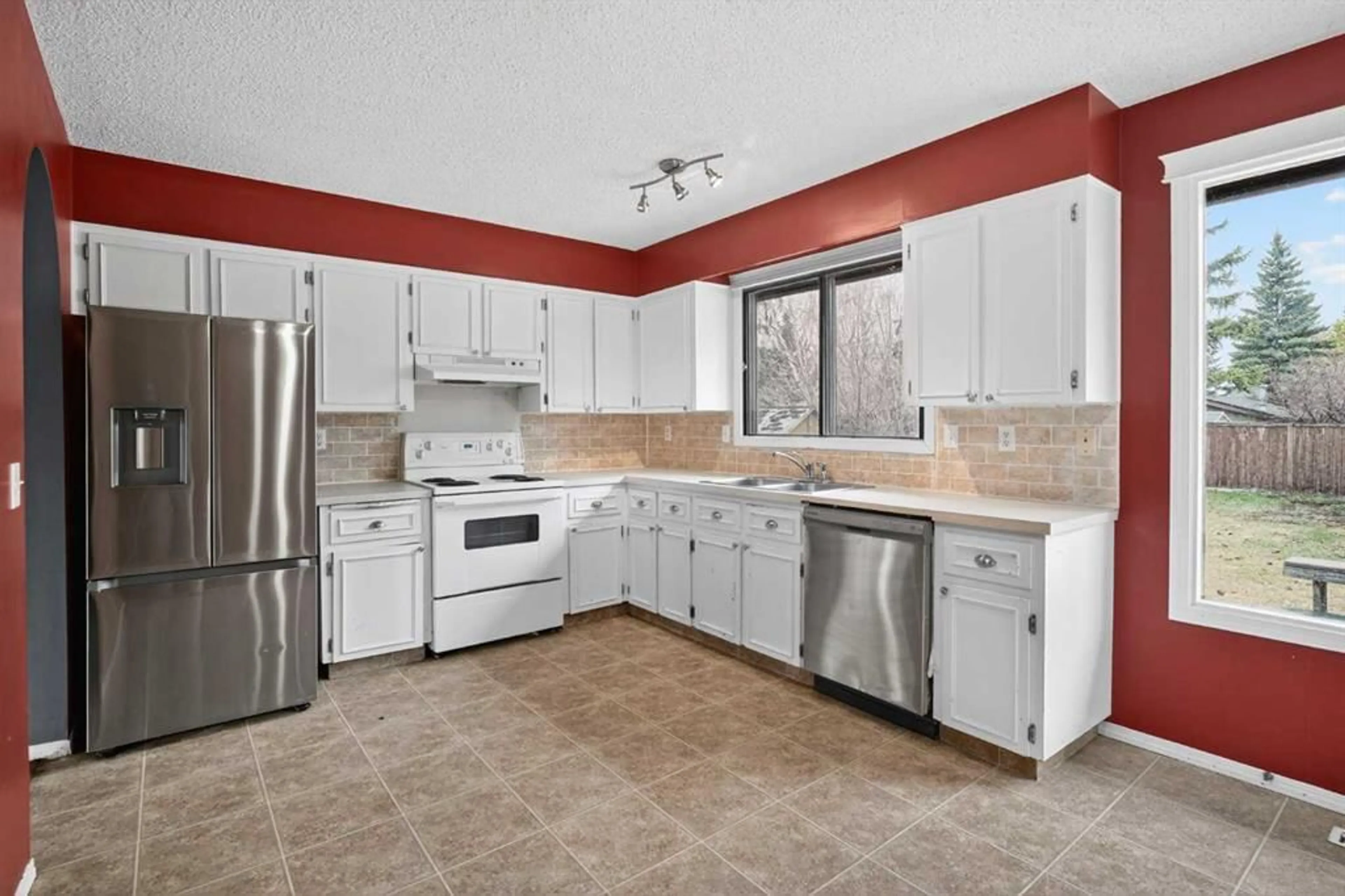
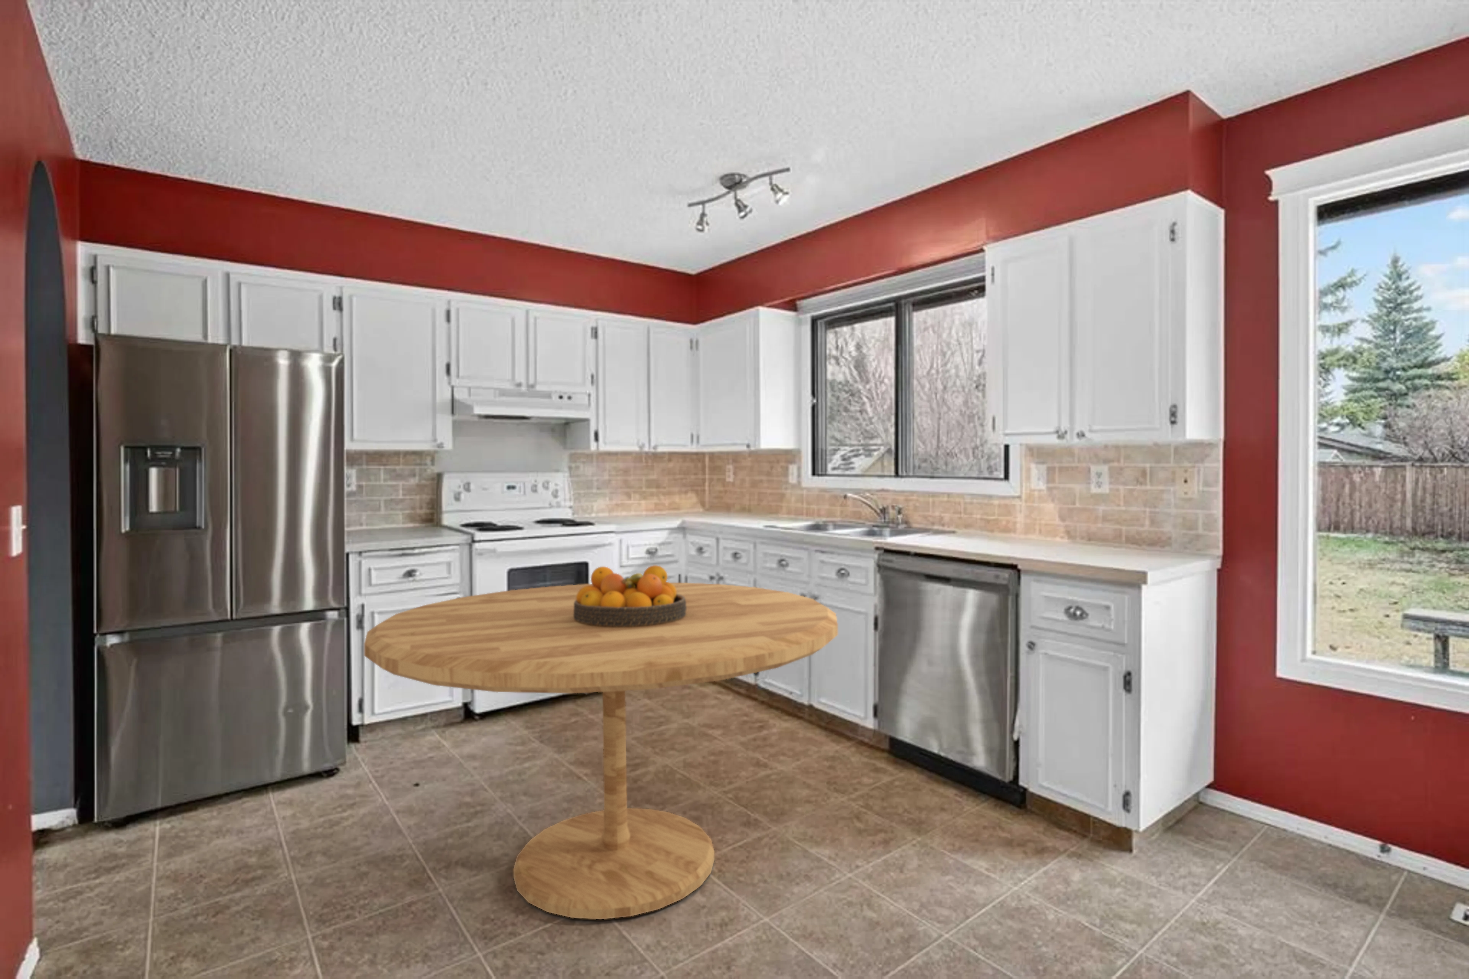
+ fruit bowl (630, 591)
+ dining table (615, 736)
